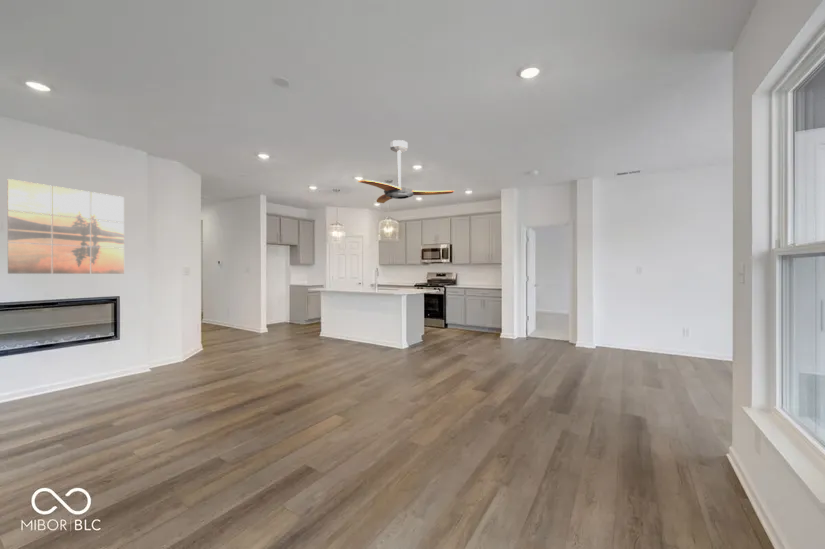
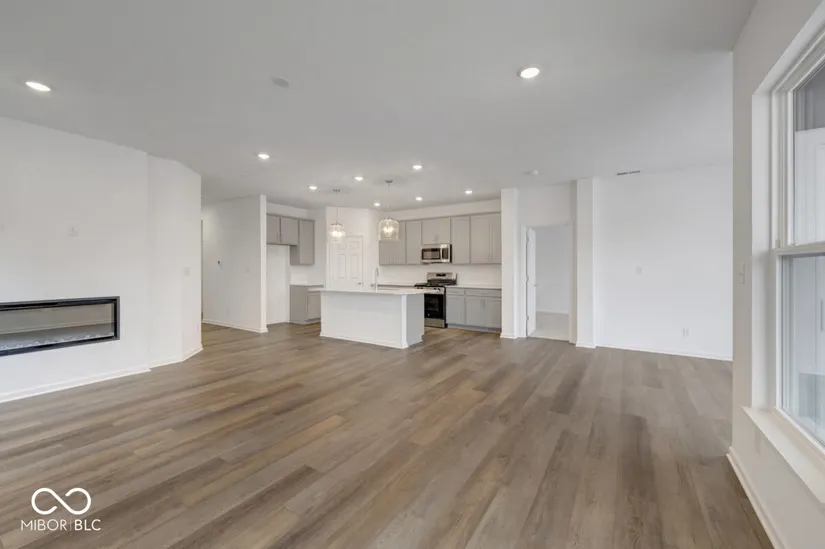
- wall art (71, 231)
- ceiling fan (400, 171)
